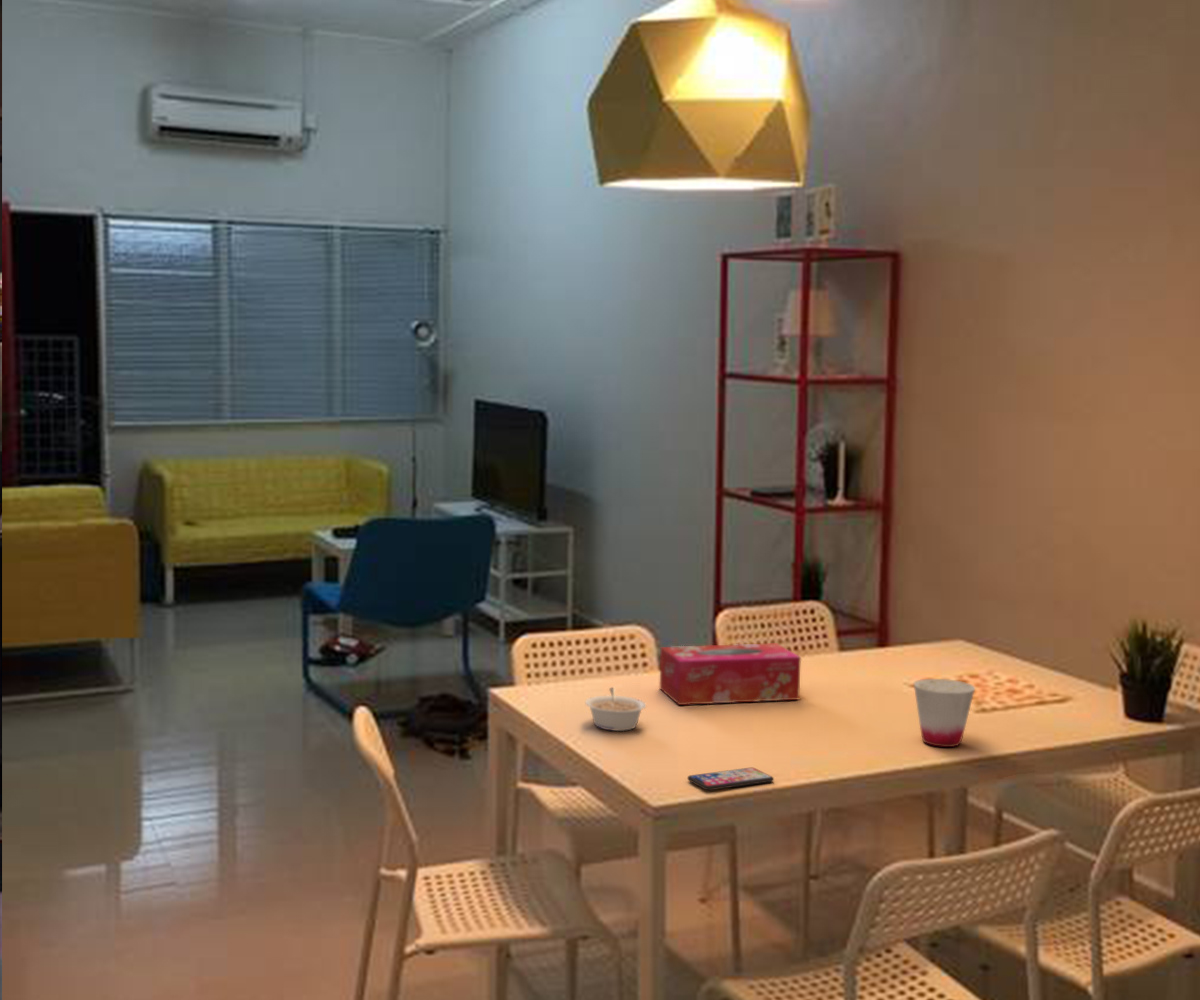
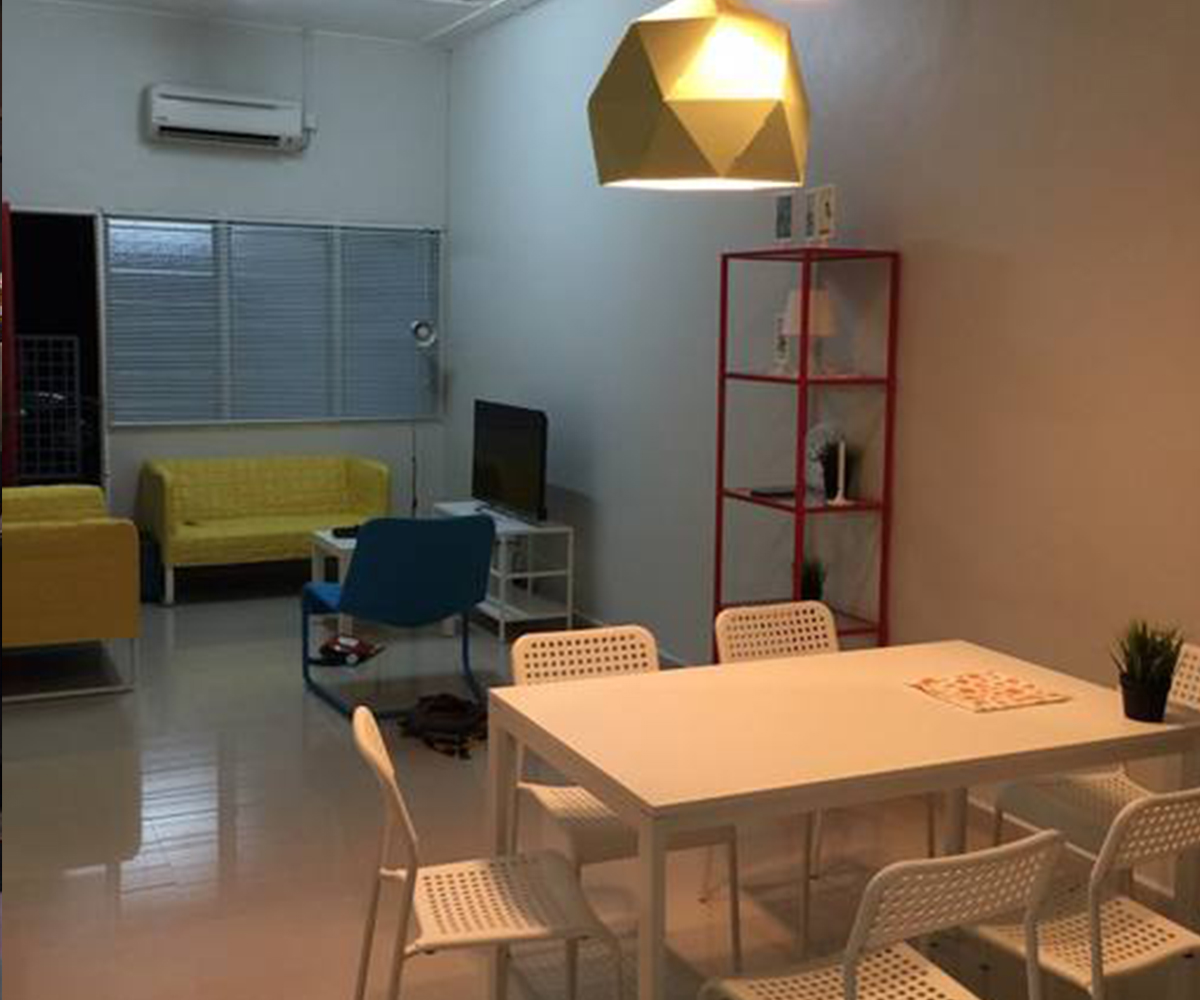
- tissue box (729, 673)
- smartphone (730, 778)
- legume (613, 711)
- cup (942, 714)
